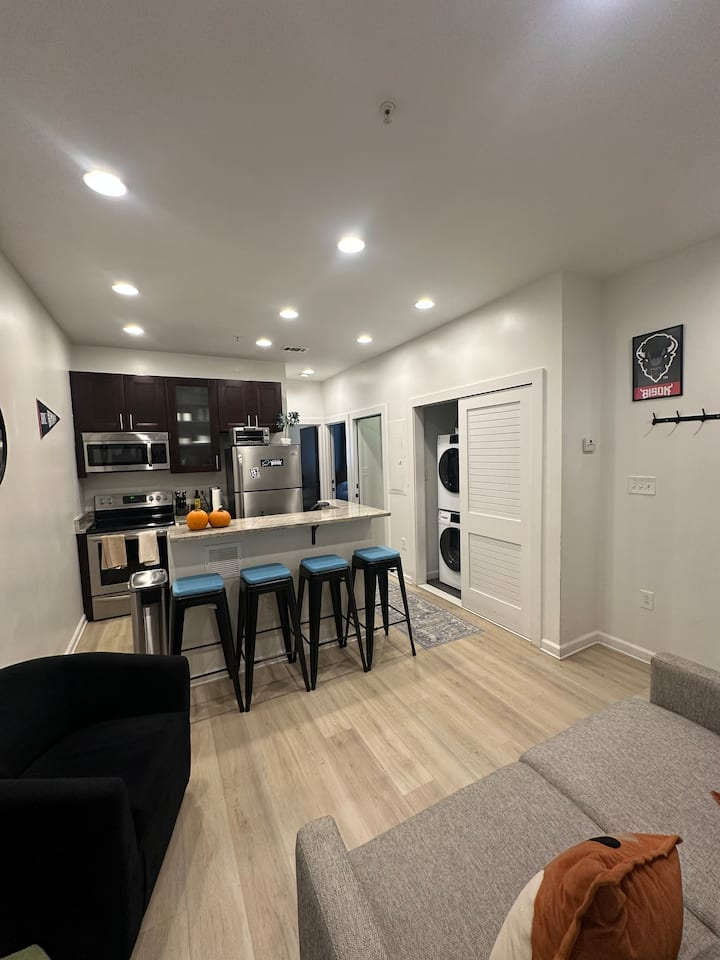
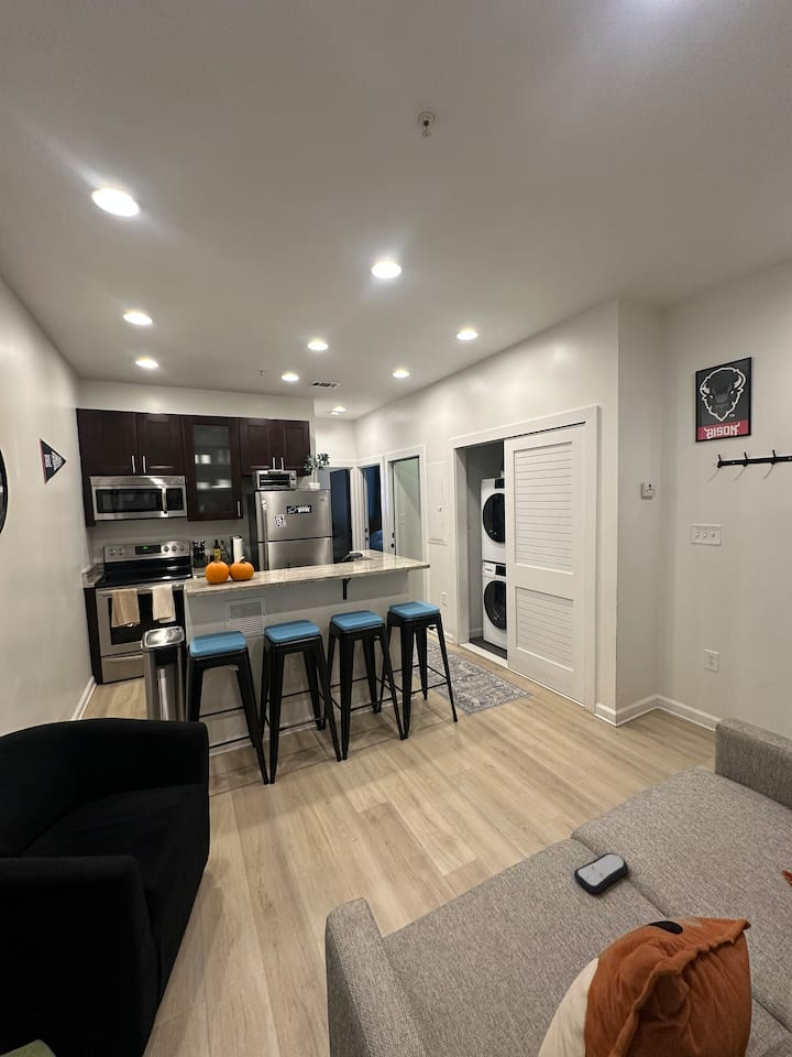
+ remote control (602, 871)
